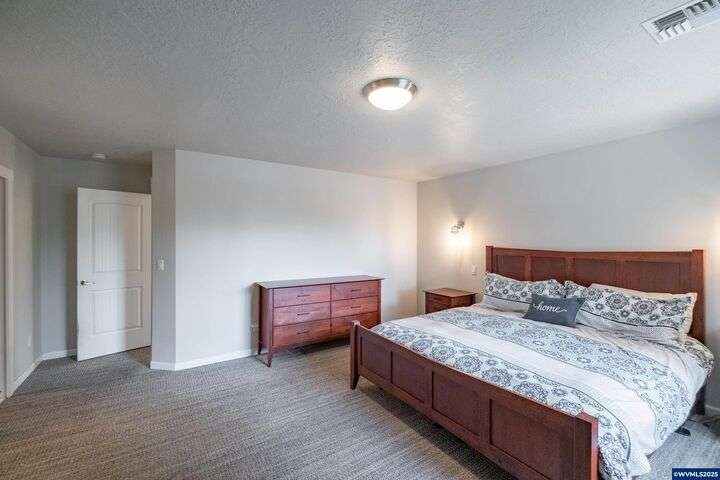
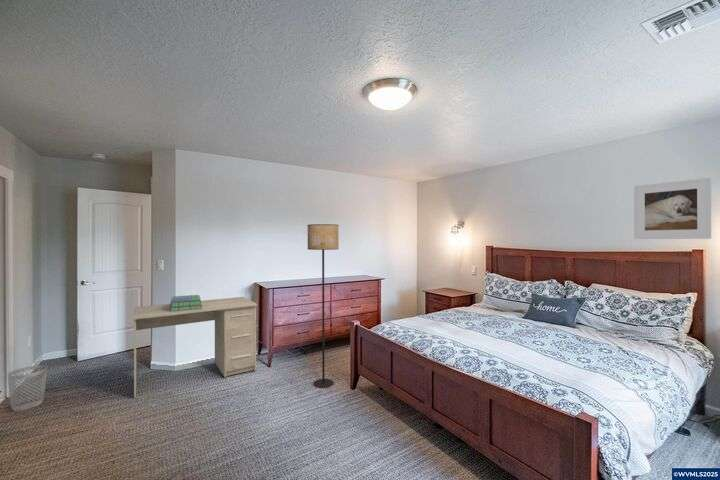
+ floor lamp (323, 304)
+ desk (195, 322)
+ wastebasket (27, 387)
+ stack of books (186, 302)
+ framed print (669, 210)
